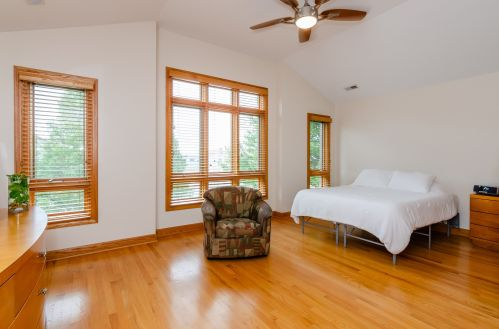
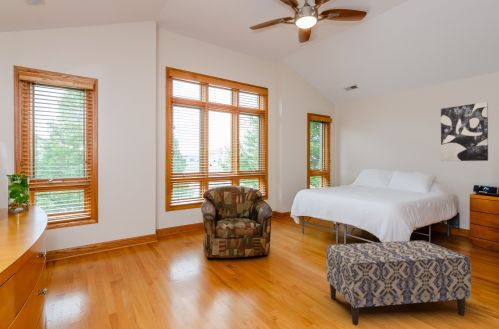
+ wall art (463, 133)
+ bench (393, 278)
